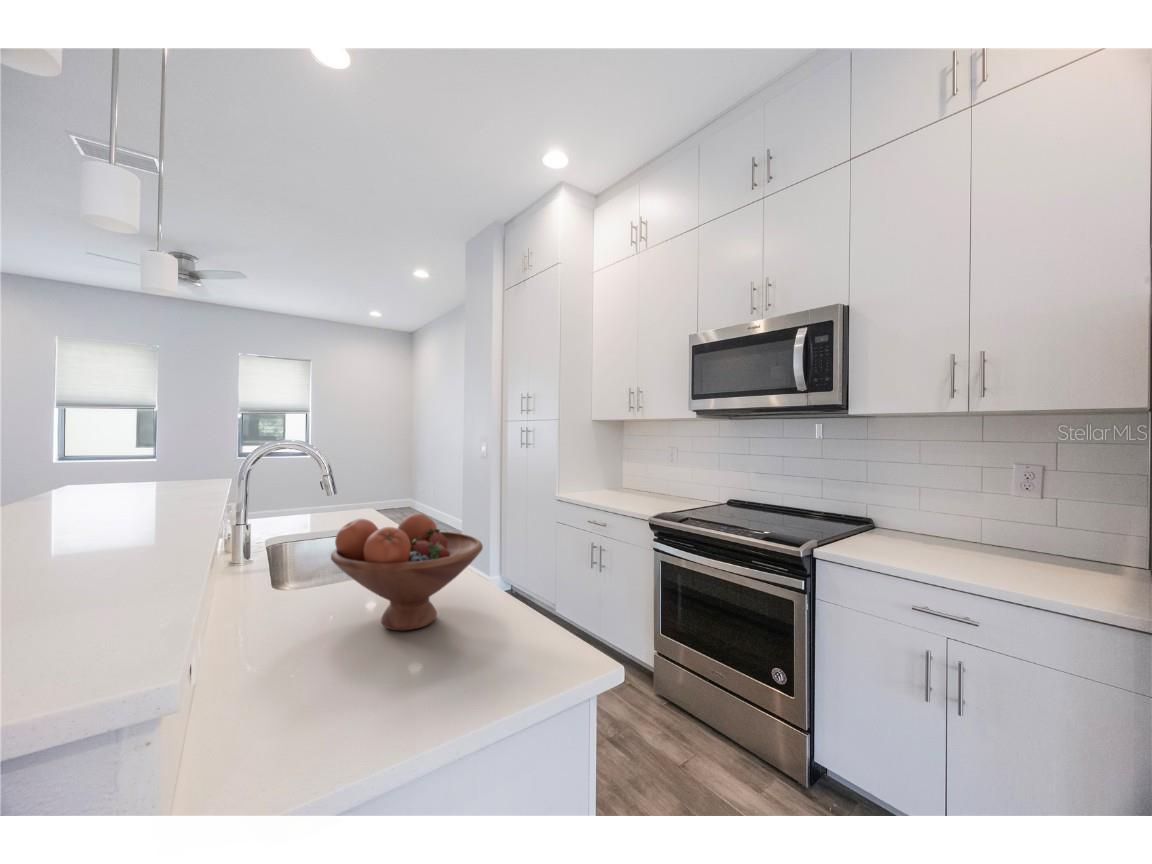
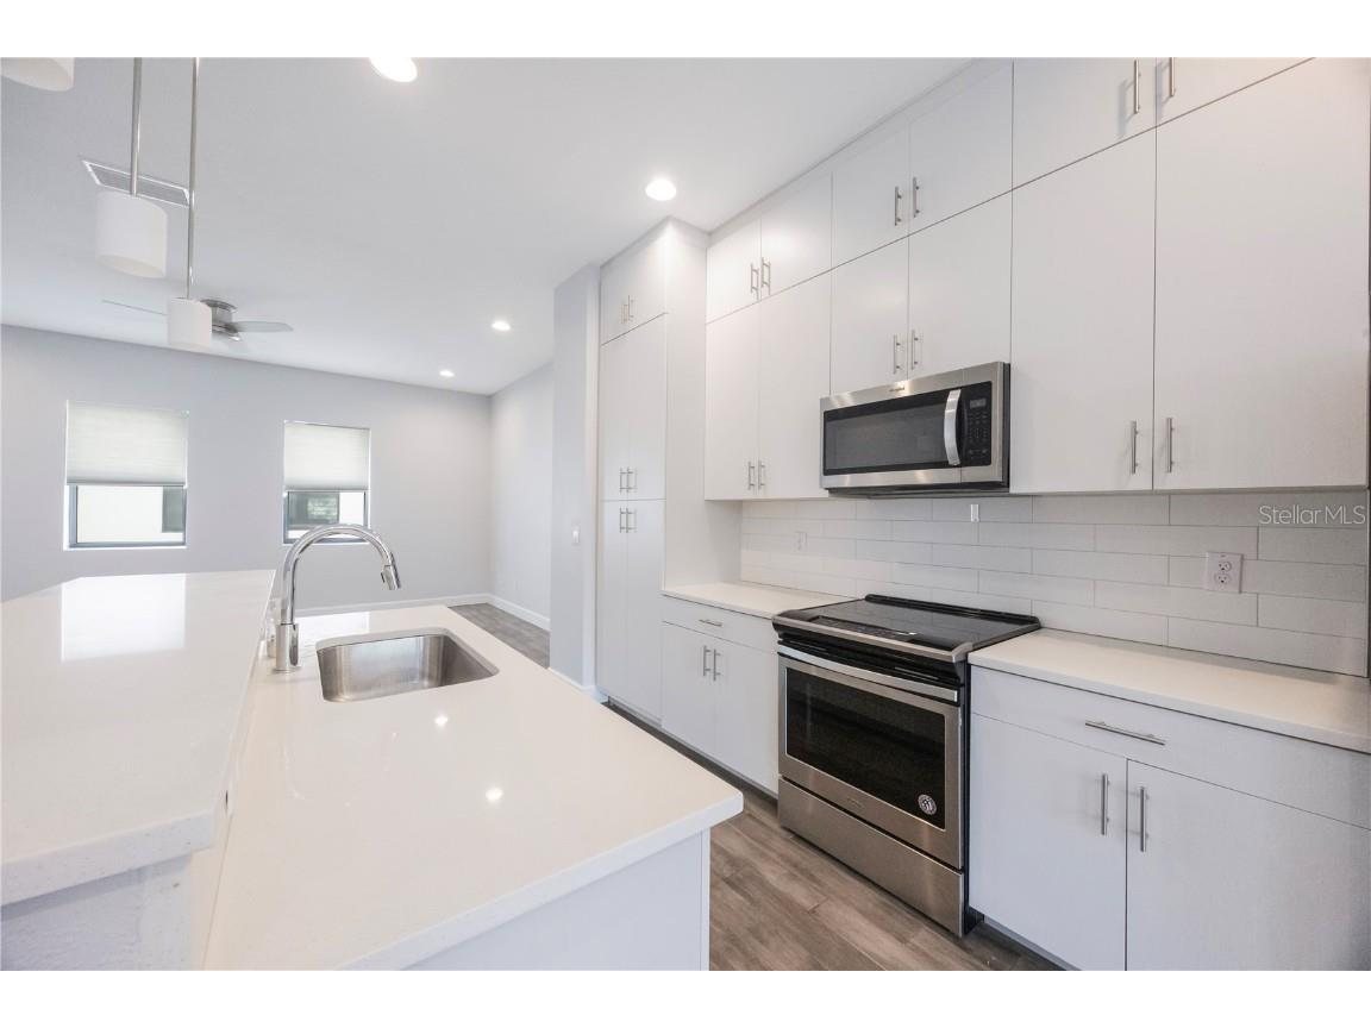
- fruit bowl (410, 569)
